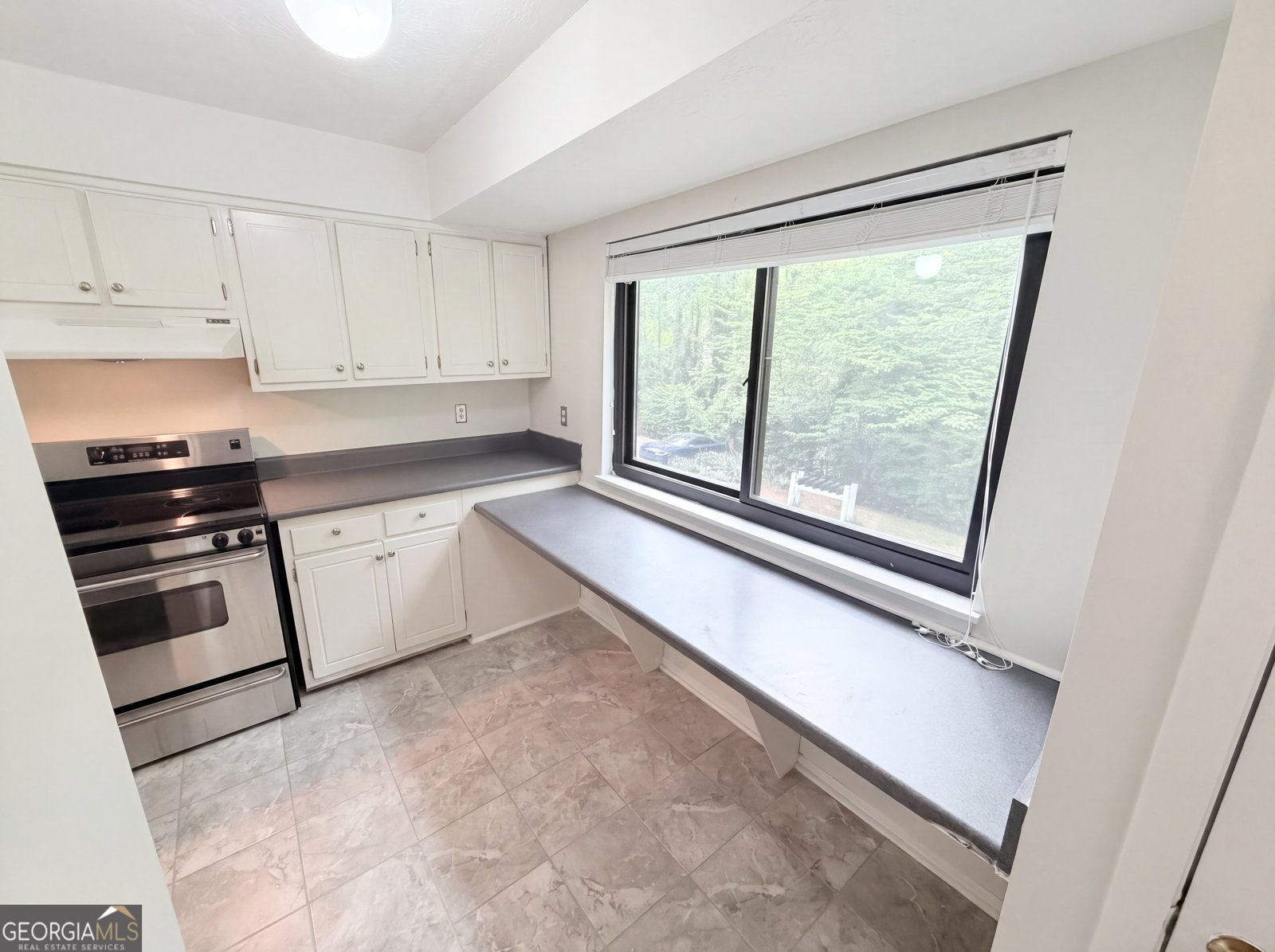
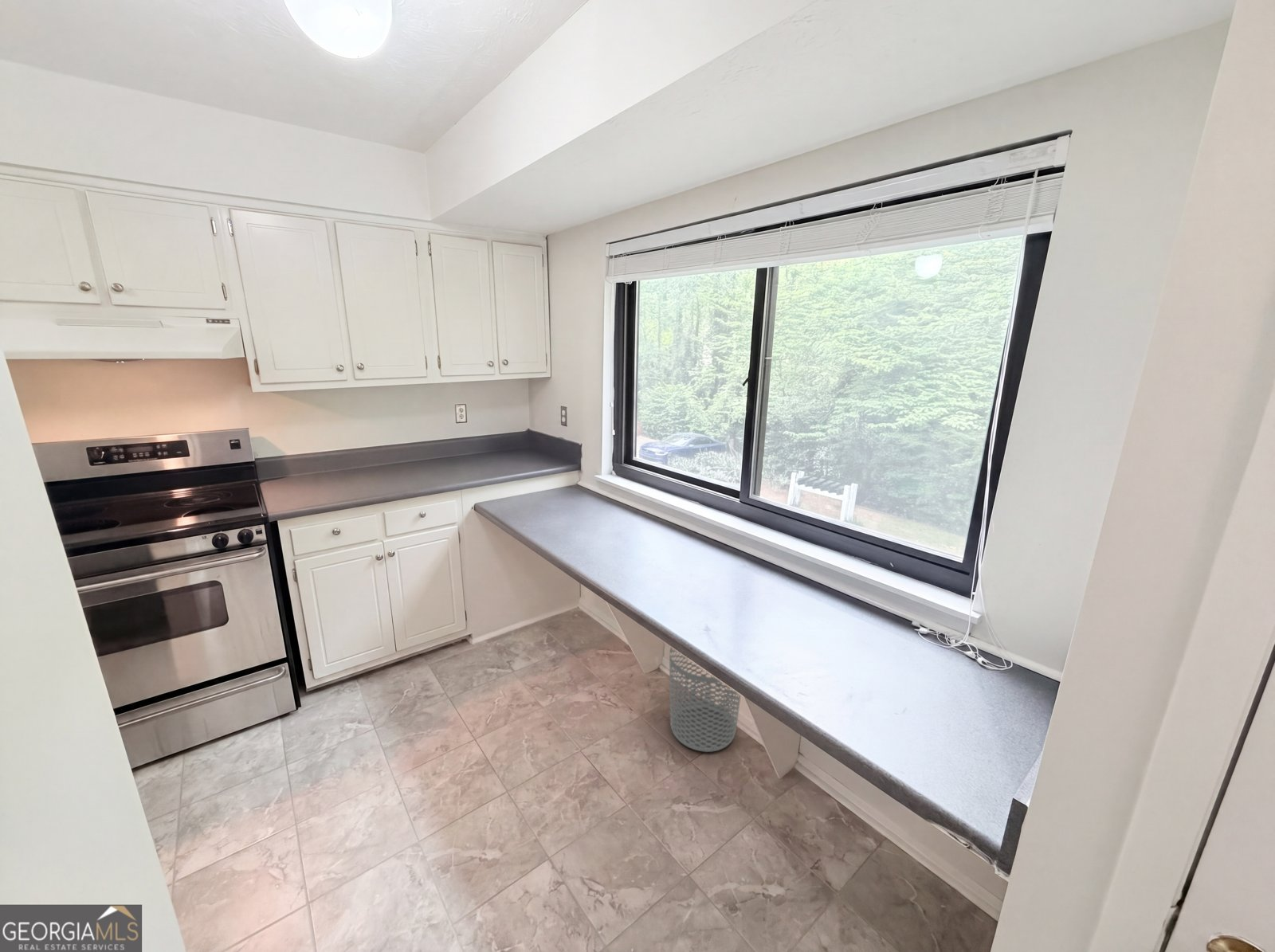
+ waste bin (704, 691)
